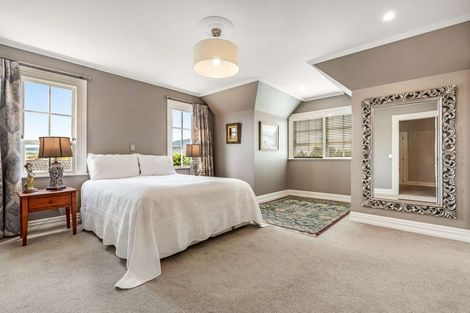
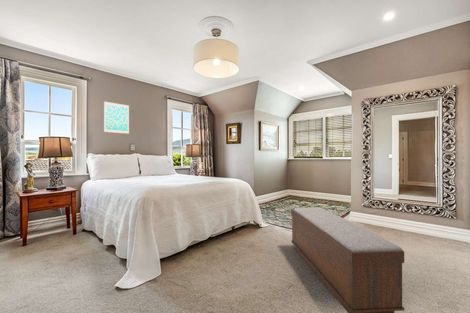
+ bench (332, 246)
+ wall art (116, 118)
